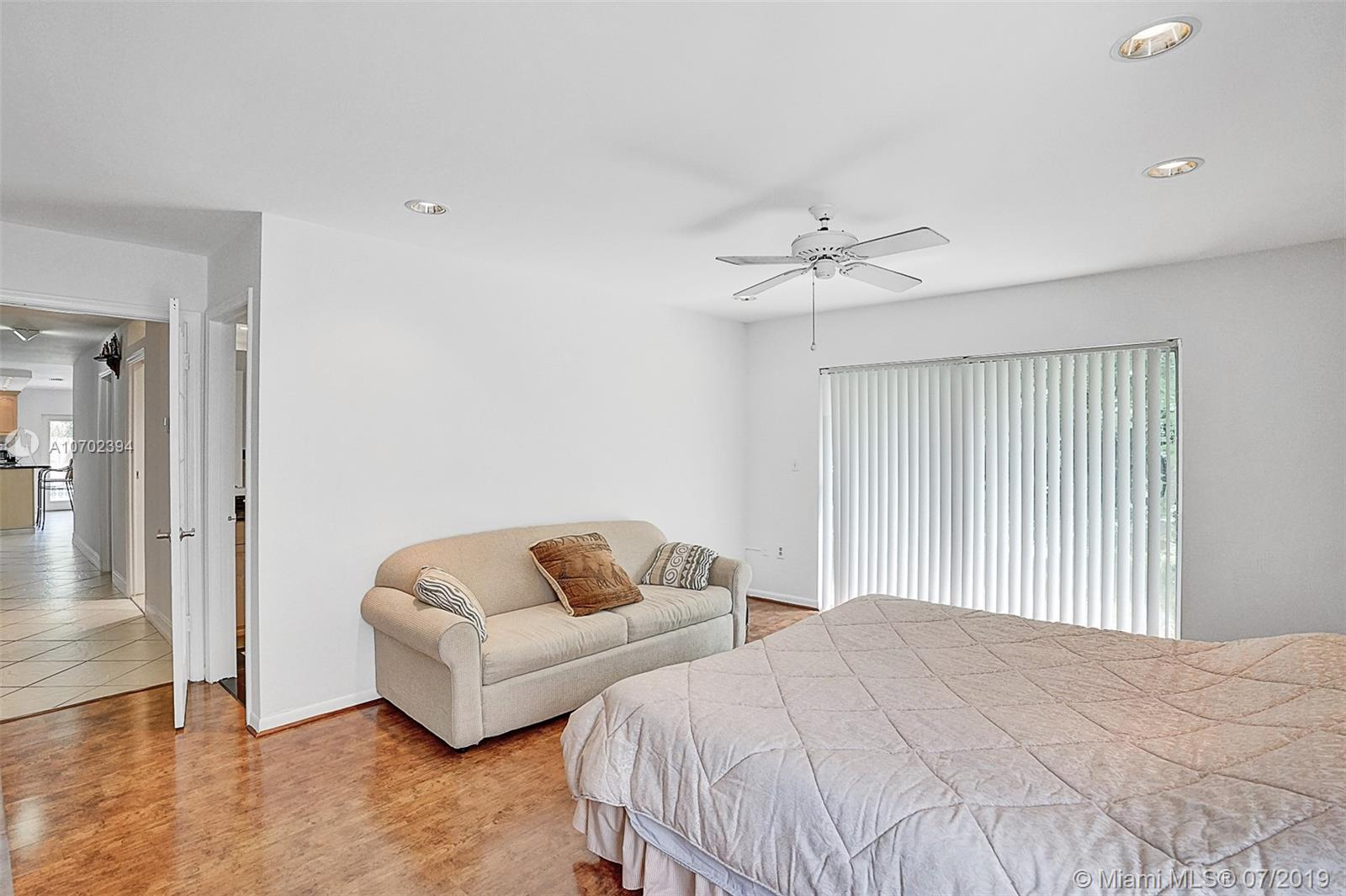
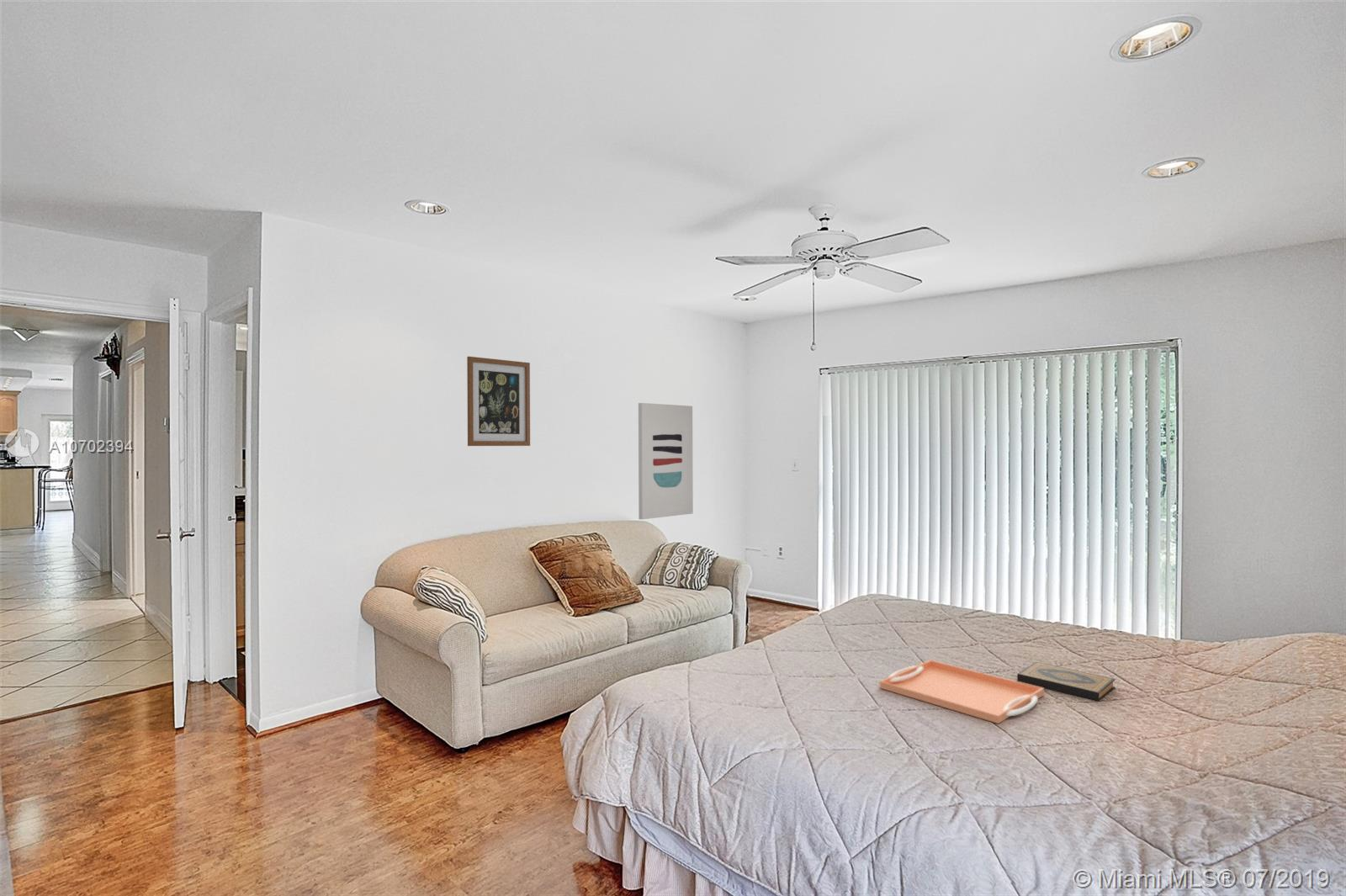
+ serving tray (960, 687)
+ wall art (666, 460)
+ hardback book (1065, 680)
+ wall art (500, 402)
